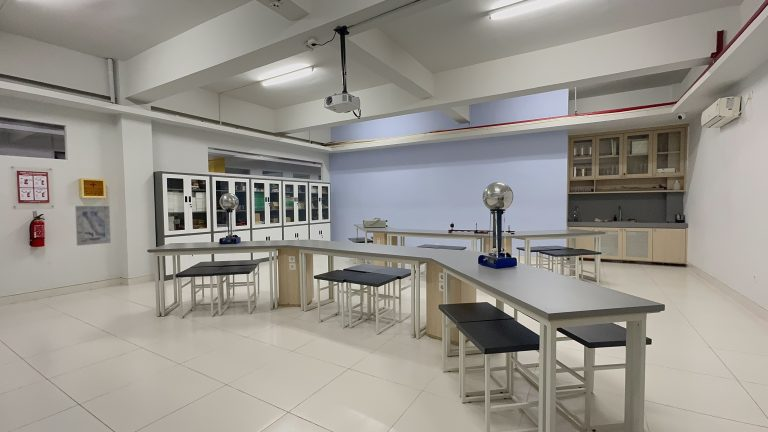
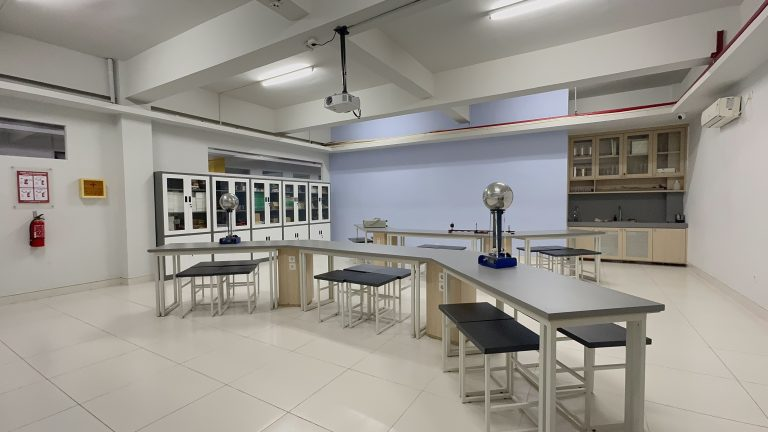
- wall art (93, 224)
